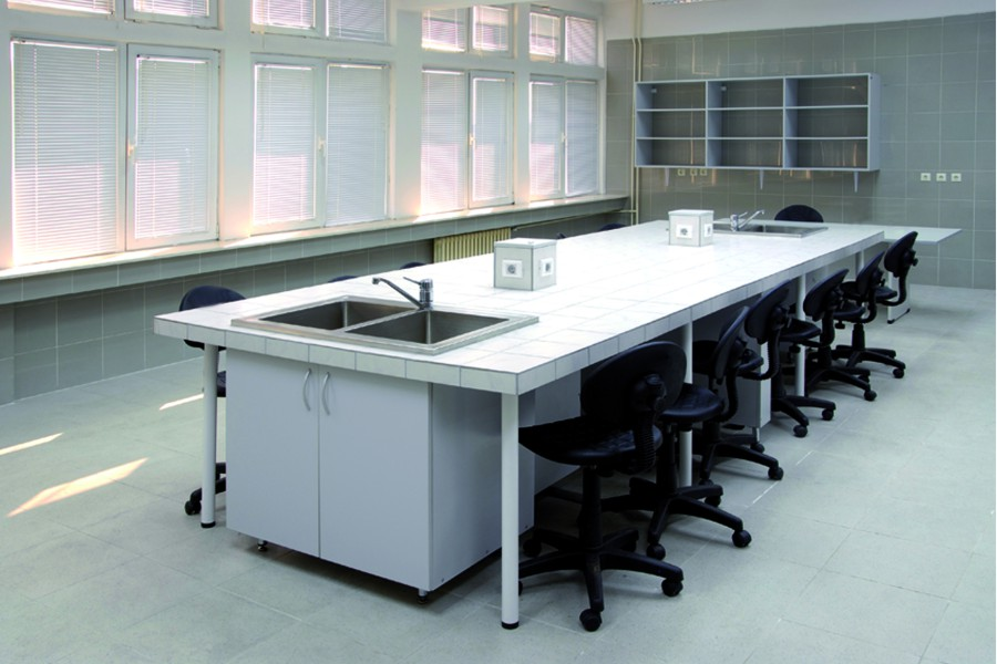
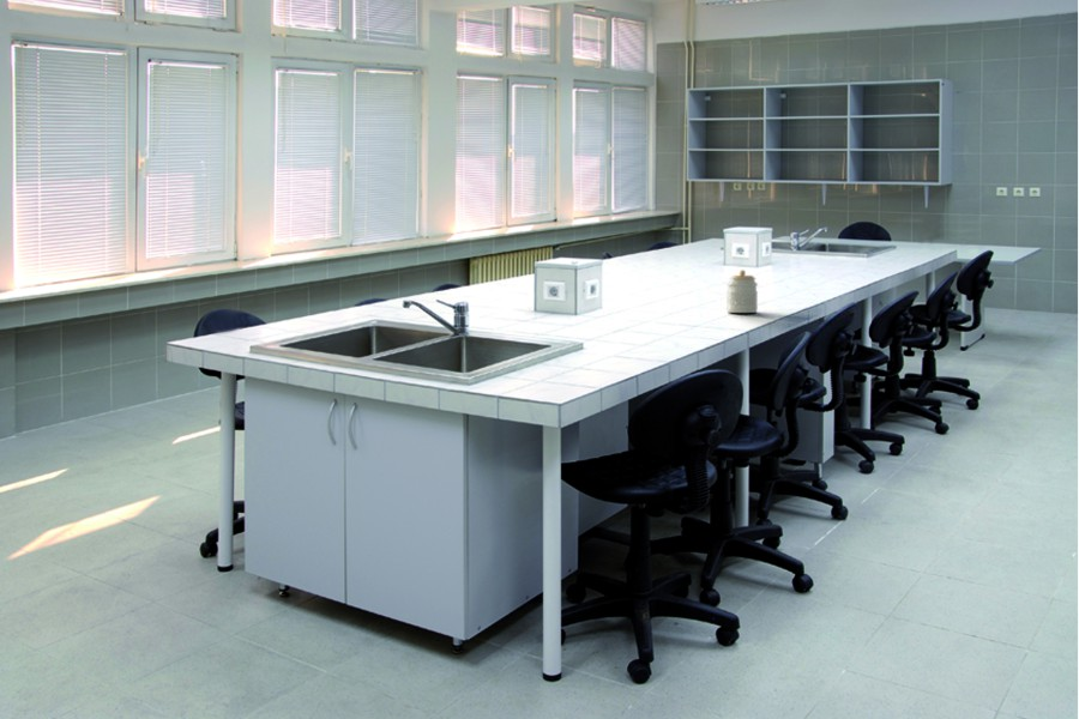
+ jar (741, 291)
